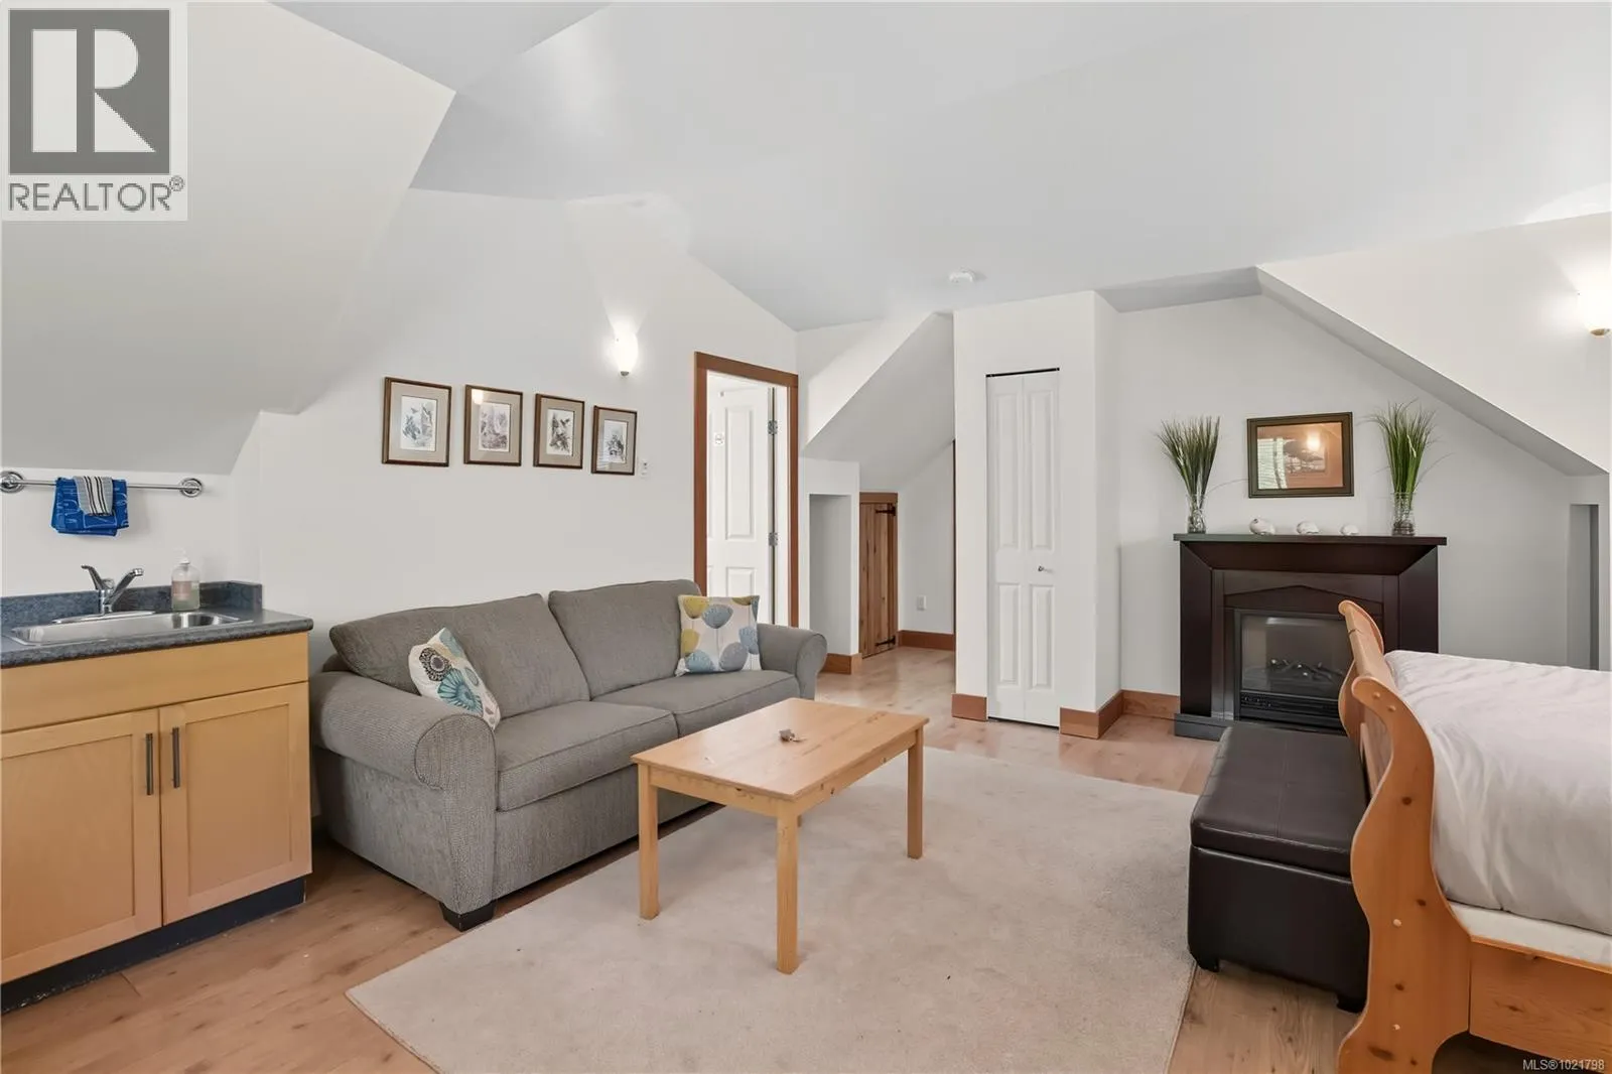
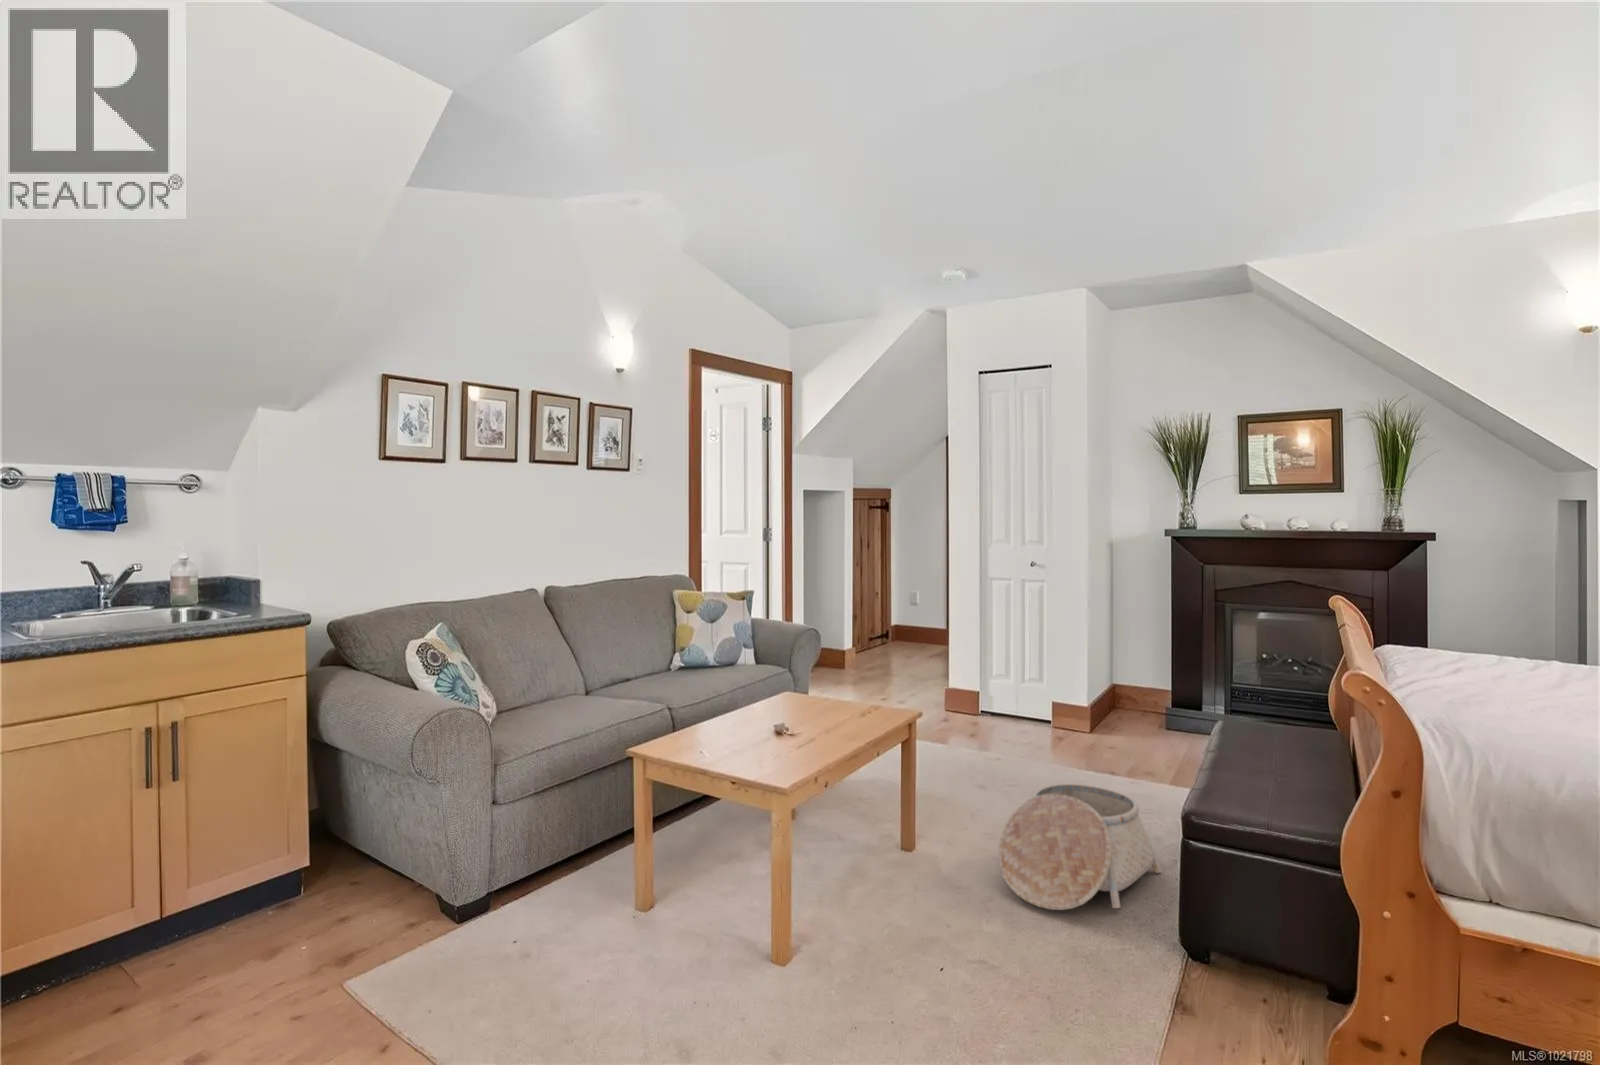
+ basket (1074, 837)
